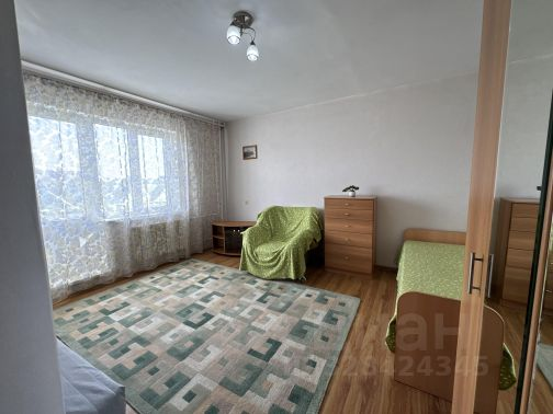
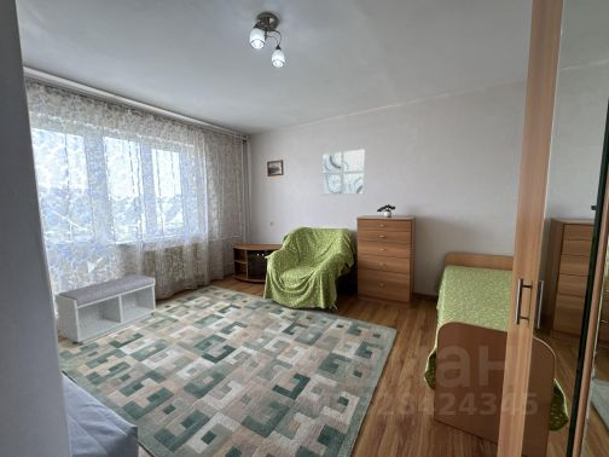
+ bench (111, 305)
+ wall art (343, 172)
